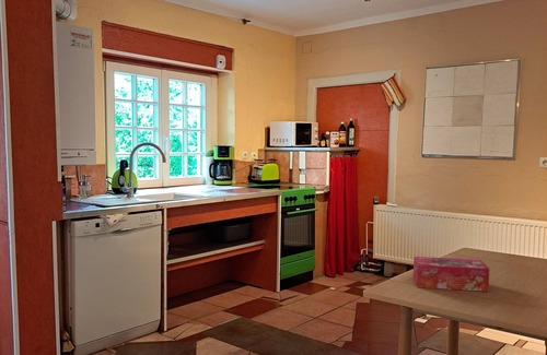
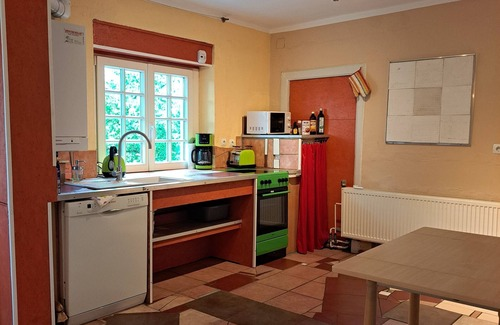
- tissue box (449, 273)
